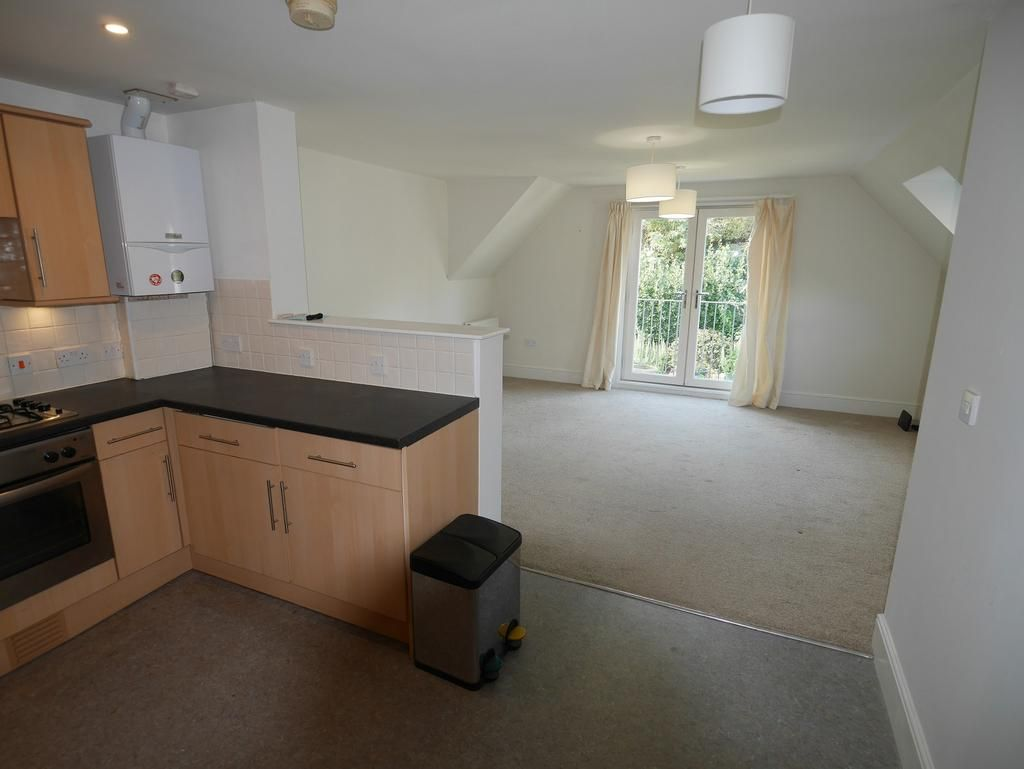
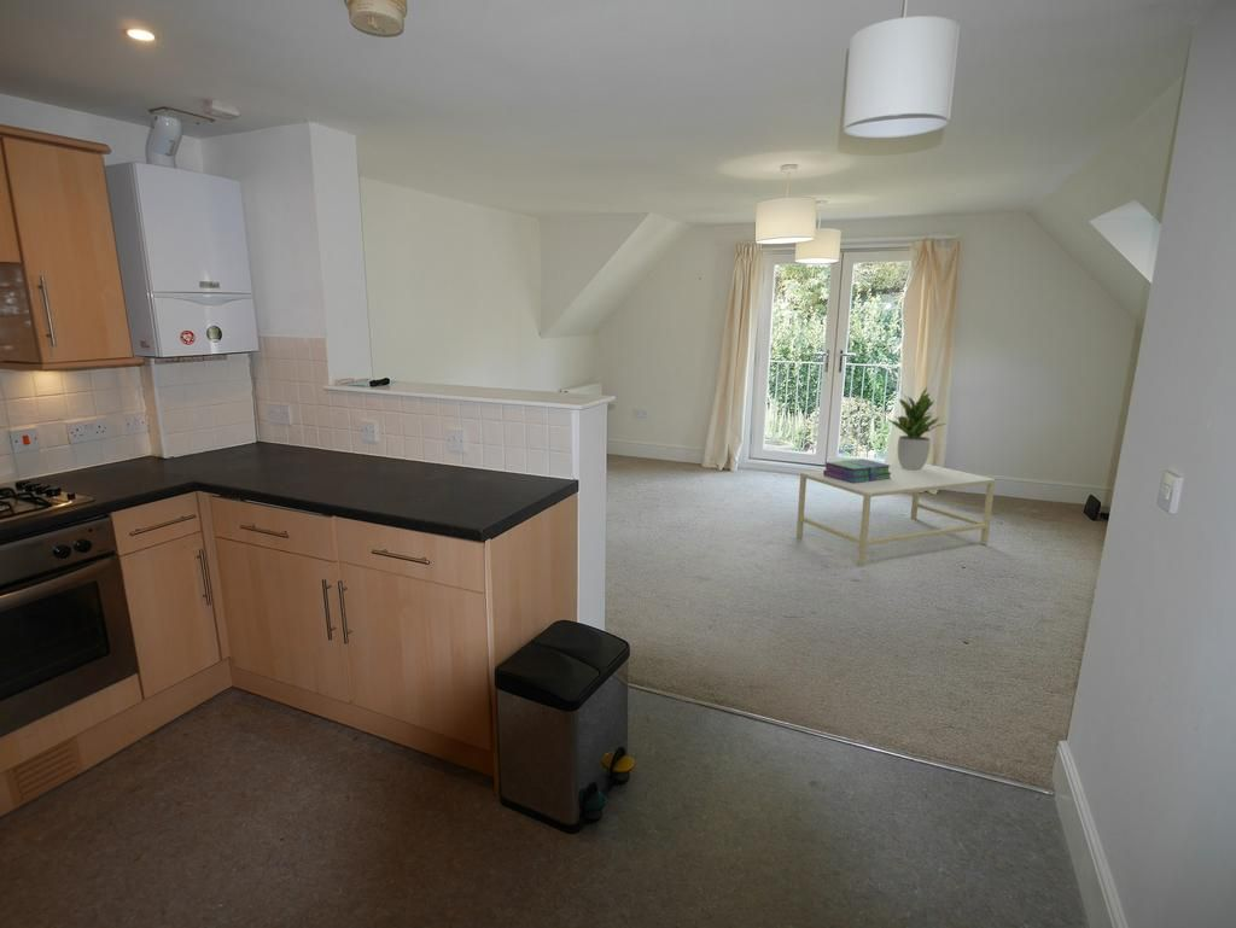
+ stack of books (857, 469)
+ potted plant (913, 427)
+ coffee table (892, 494)
